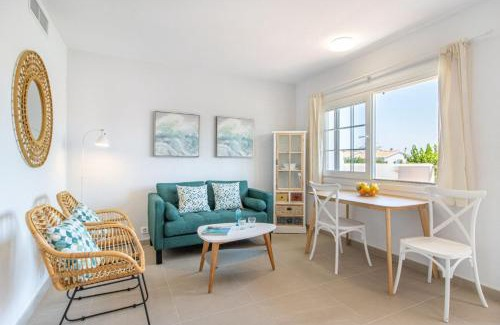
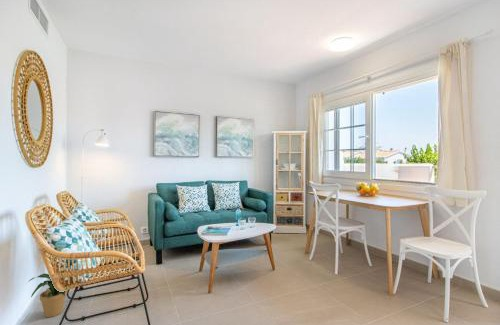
+ potted plant (53, 292)
